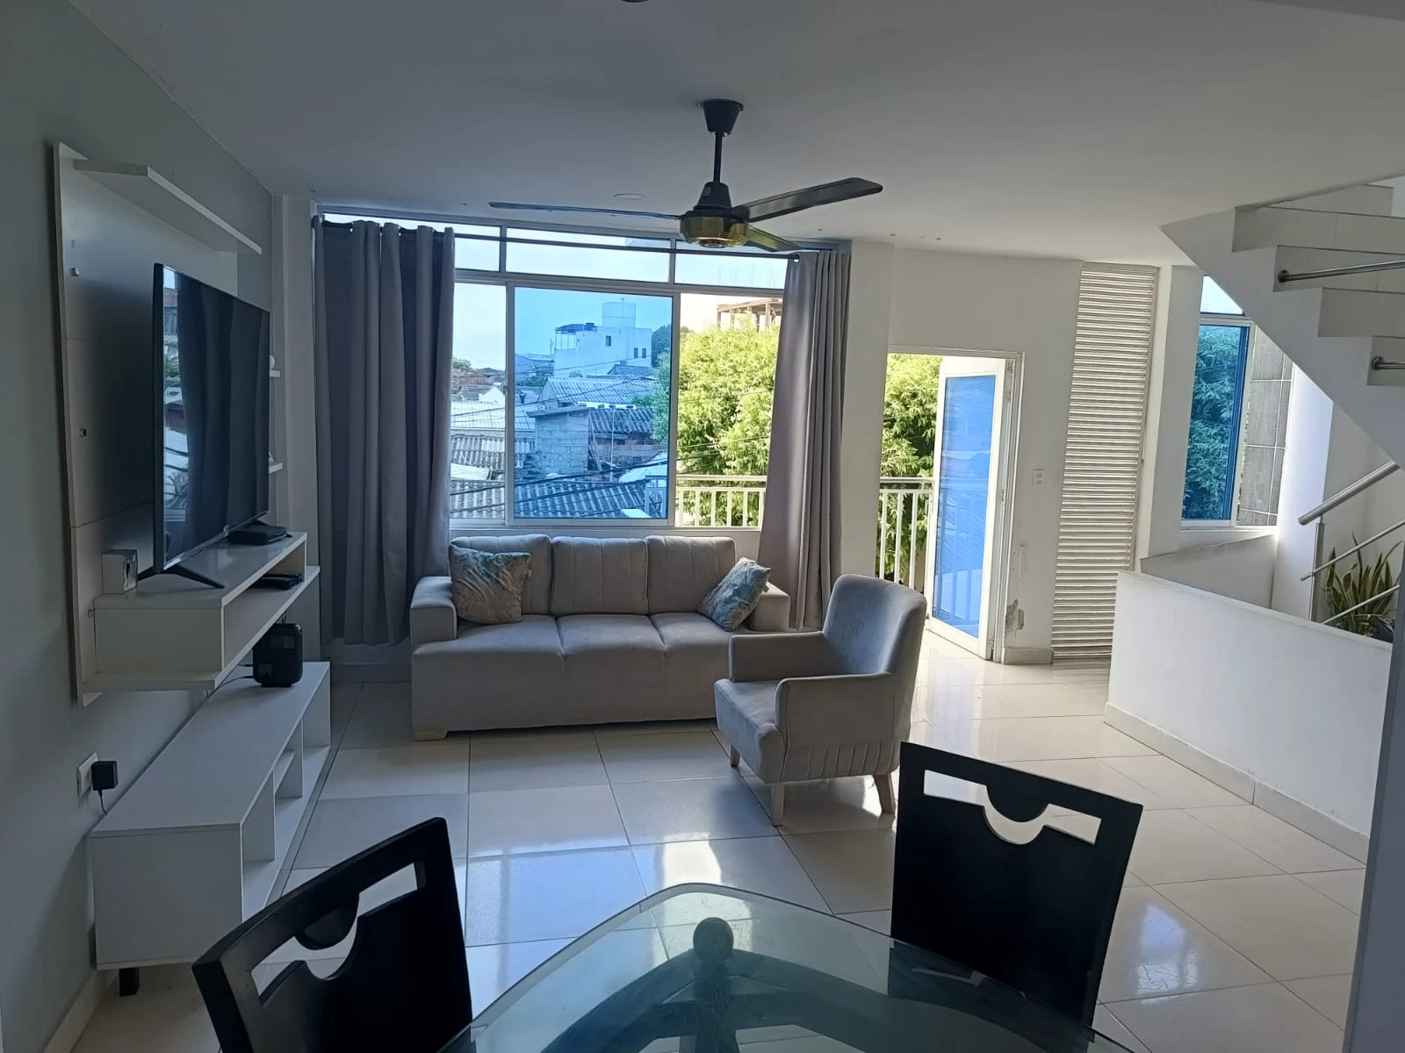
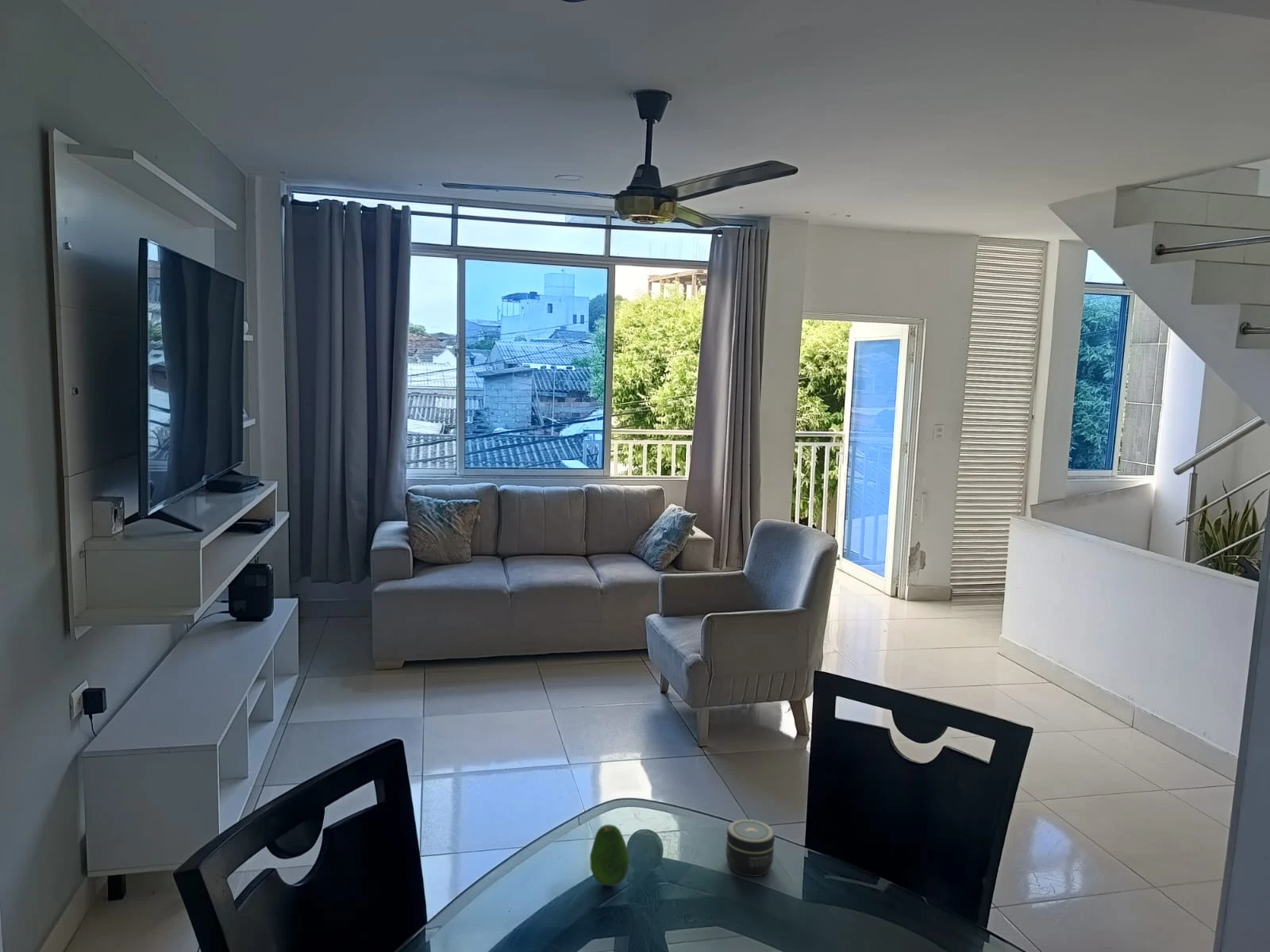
+ fruit (610, 855)
+ jar (749, 847)
